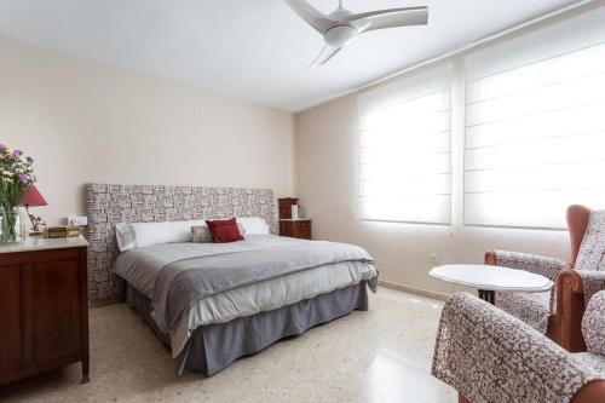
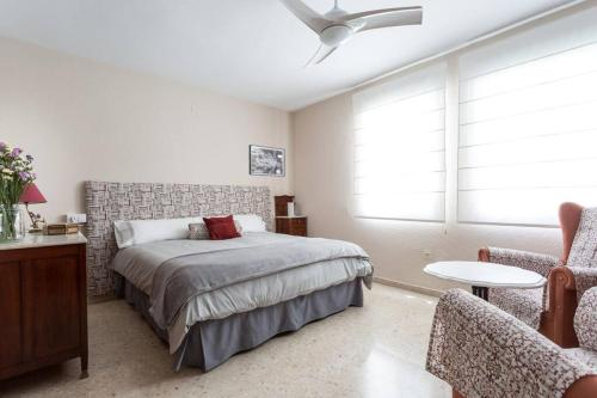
+ wall art (267, 161)
